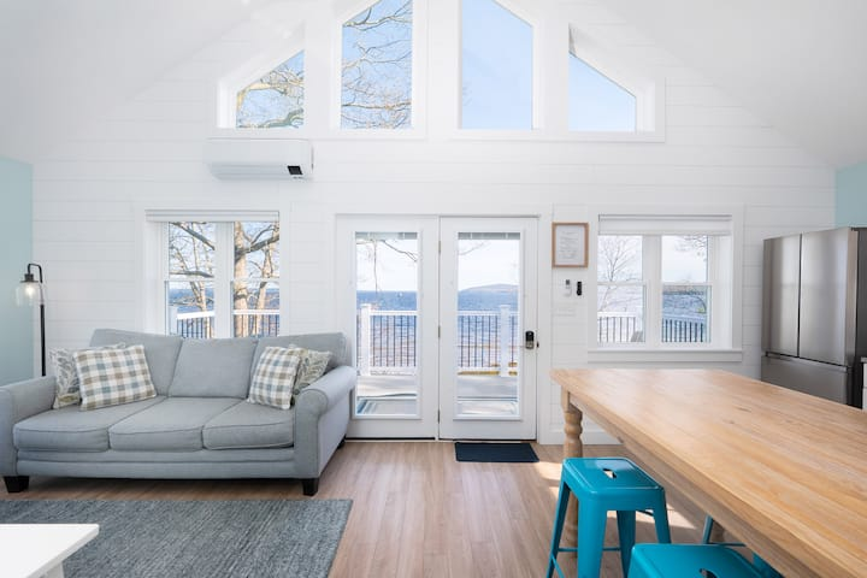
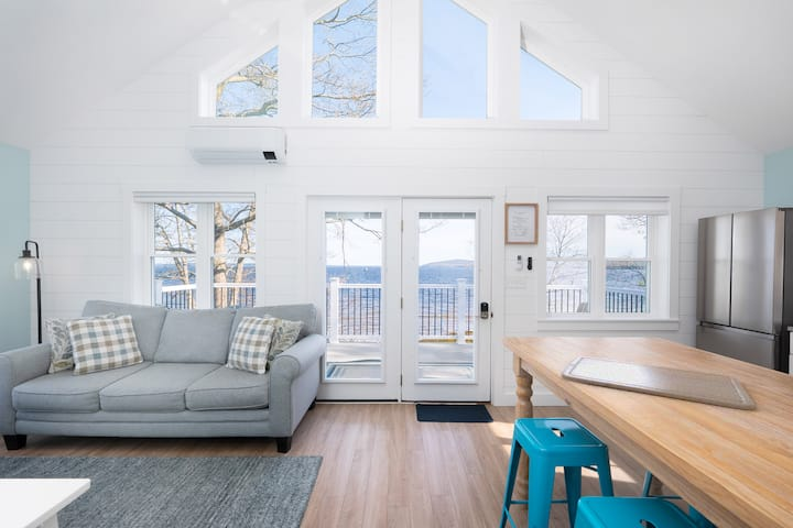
+ chopping board (648, 377)
